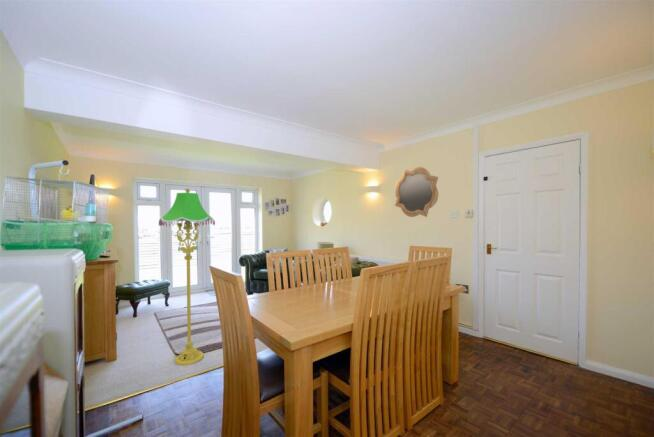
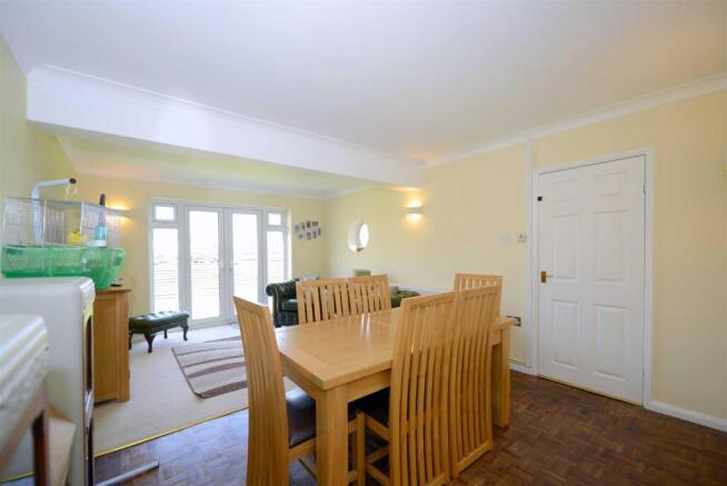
- mirror (414, 192)
- floor lamp (188, 273)
